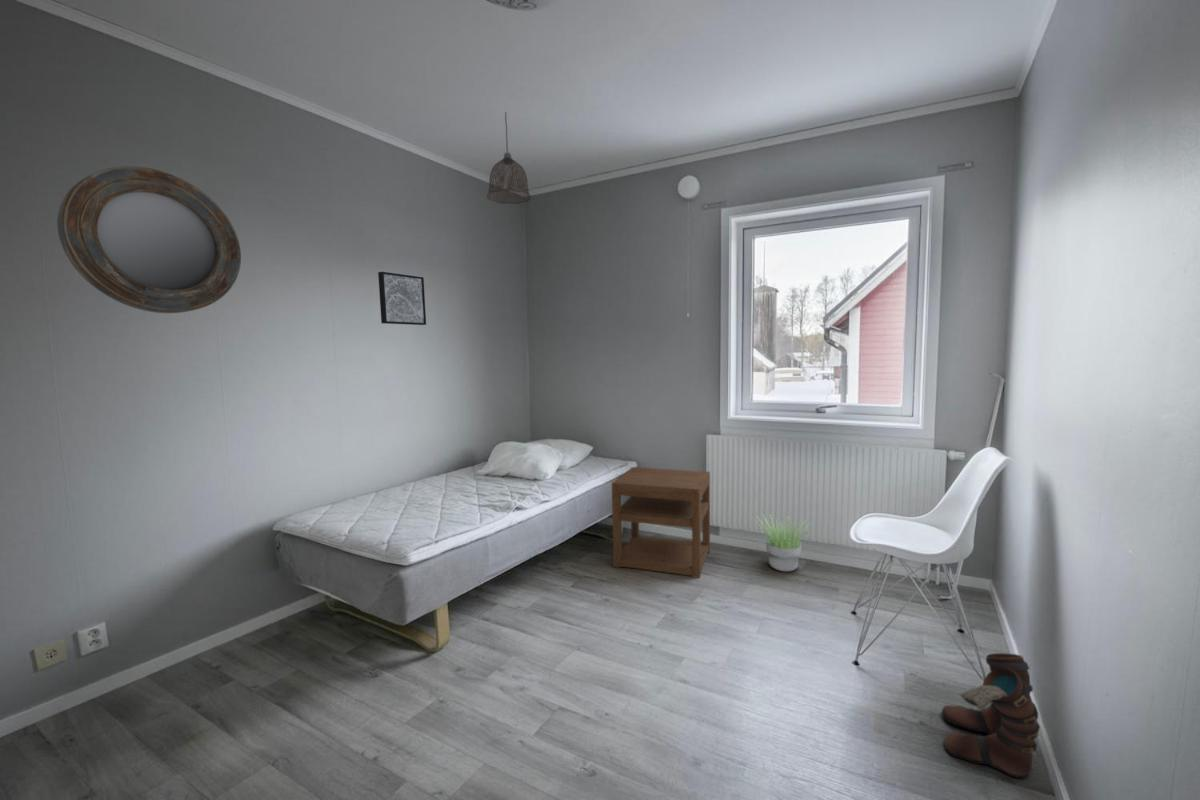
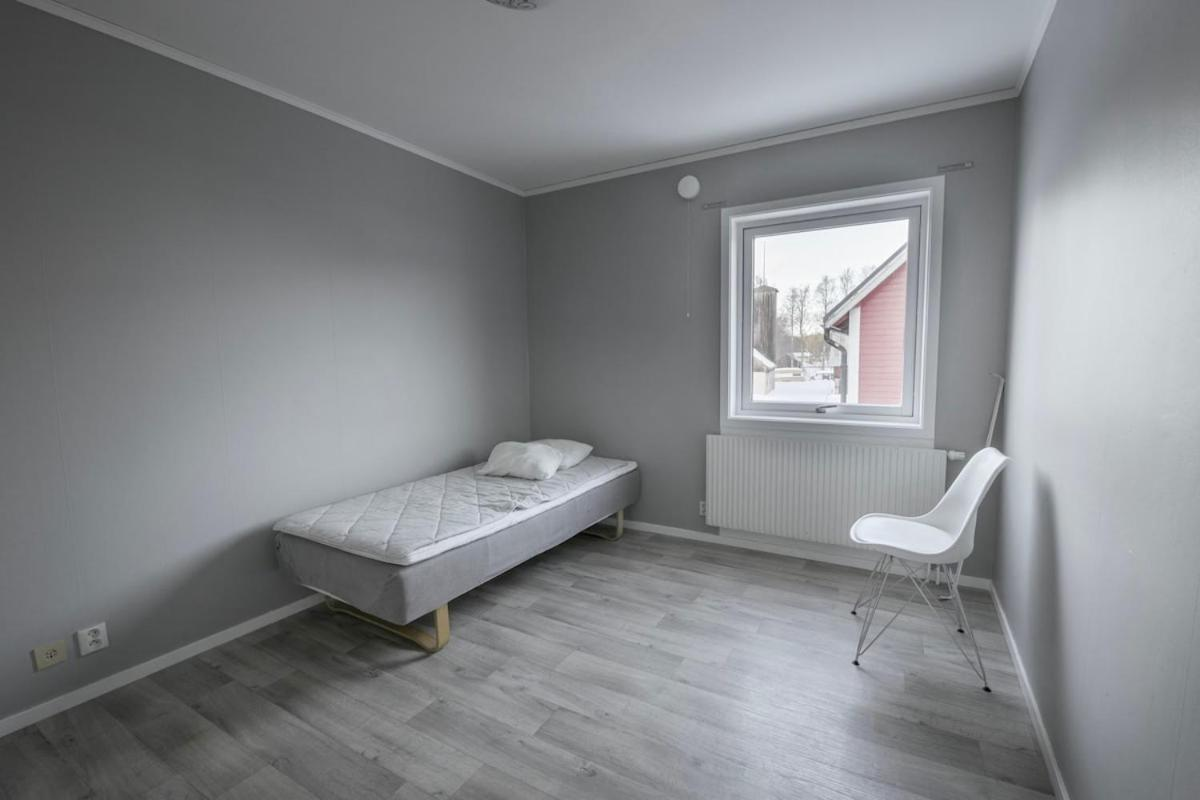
- pendant lamp (507, 155)
- potted plant (783, 544)
- nightstand (663, 518)
- wall art (403, 299)
- boots (990, 705)
- home mirror (159, 242)
